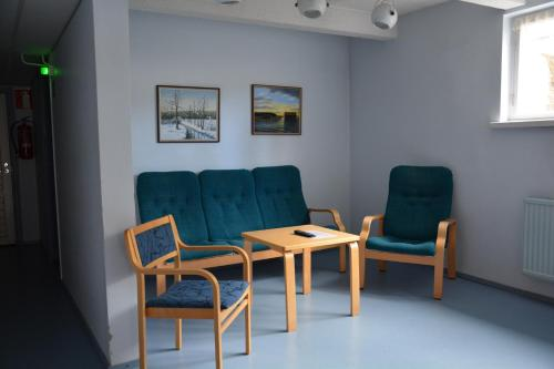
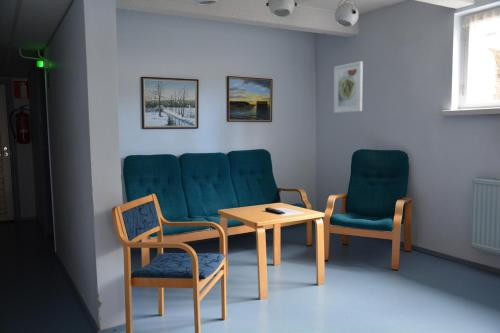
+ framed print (347, 88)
